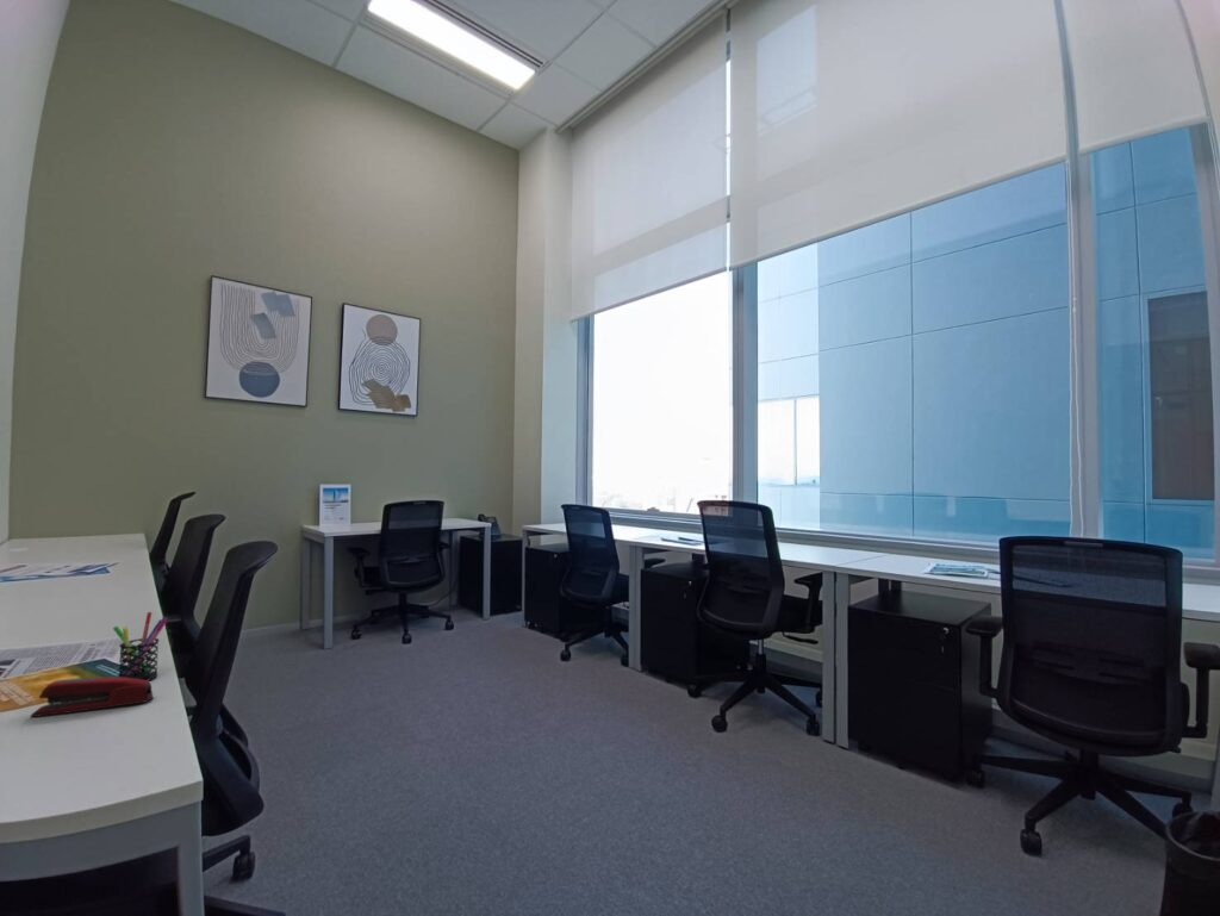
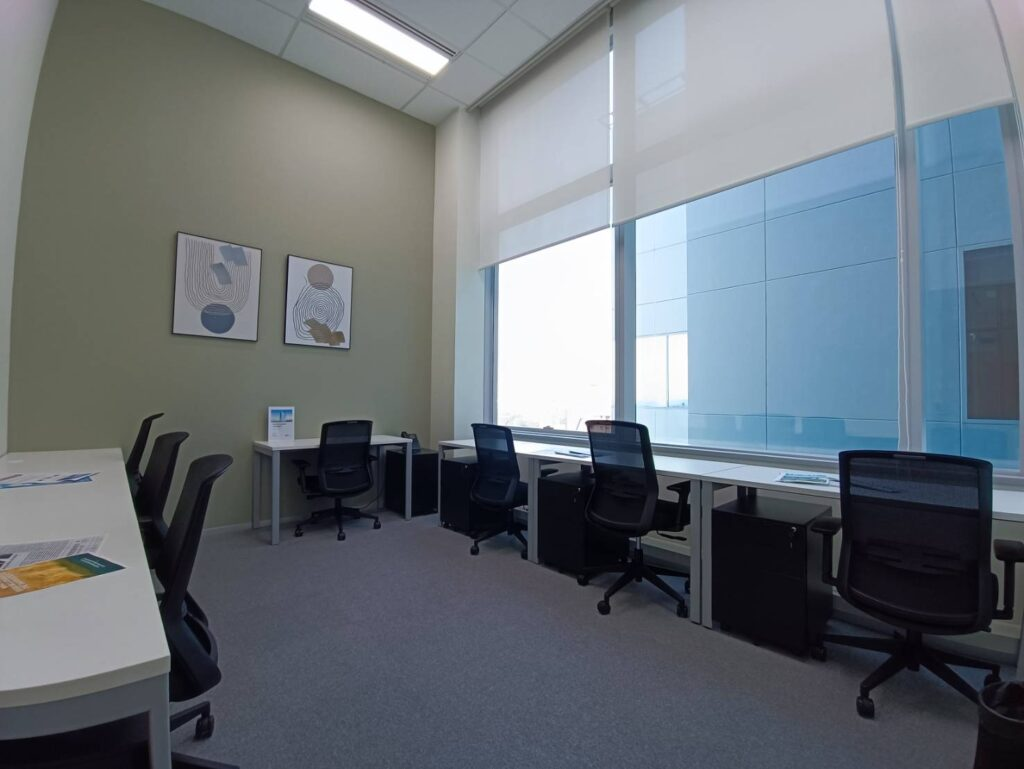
- stapler (97, 691)
- pen holder (136, 647)
